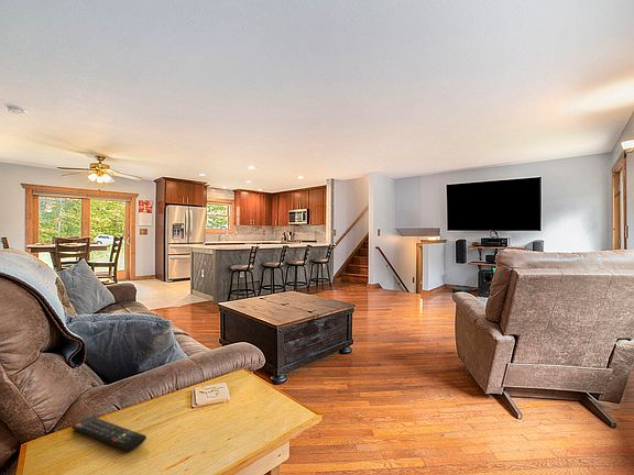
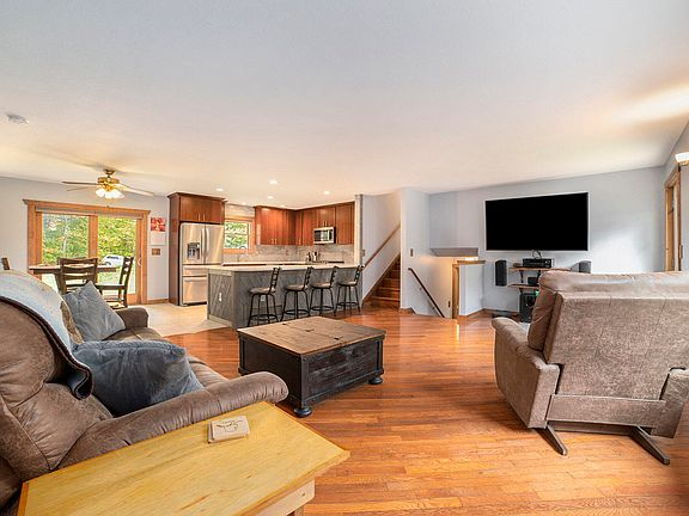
- remote control (107, 432)
